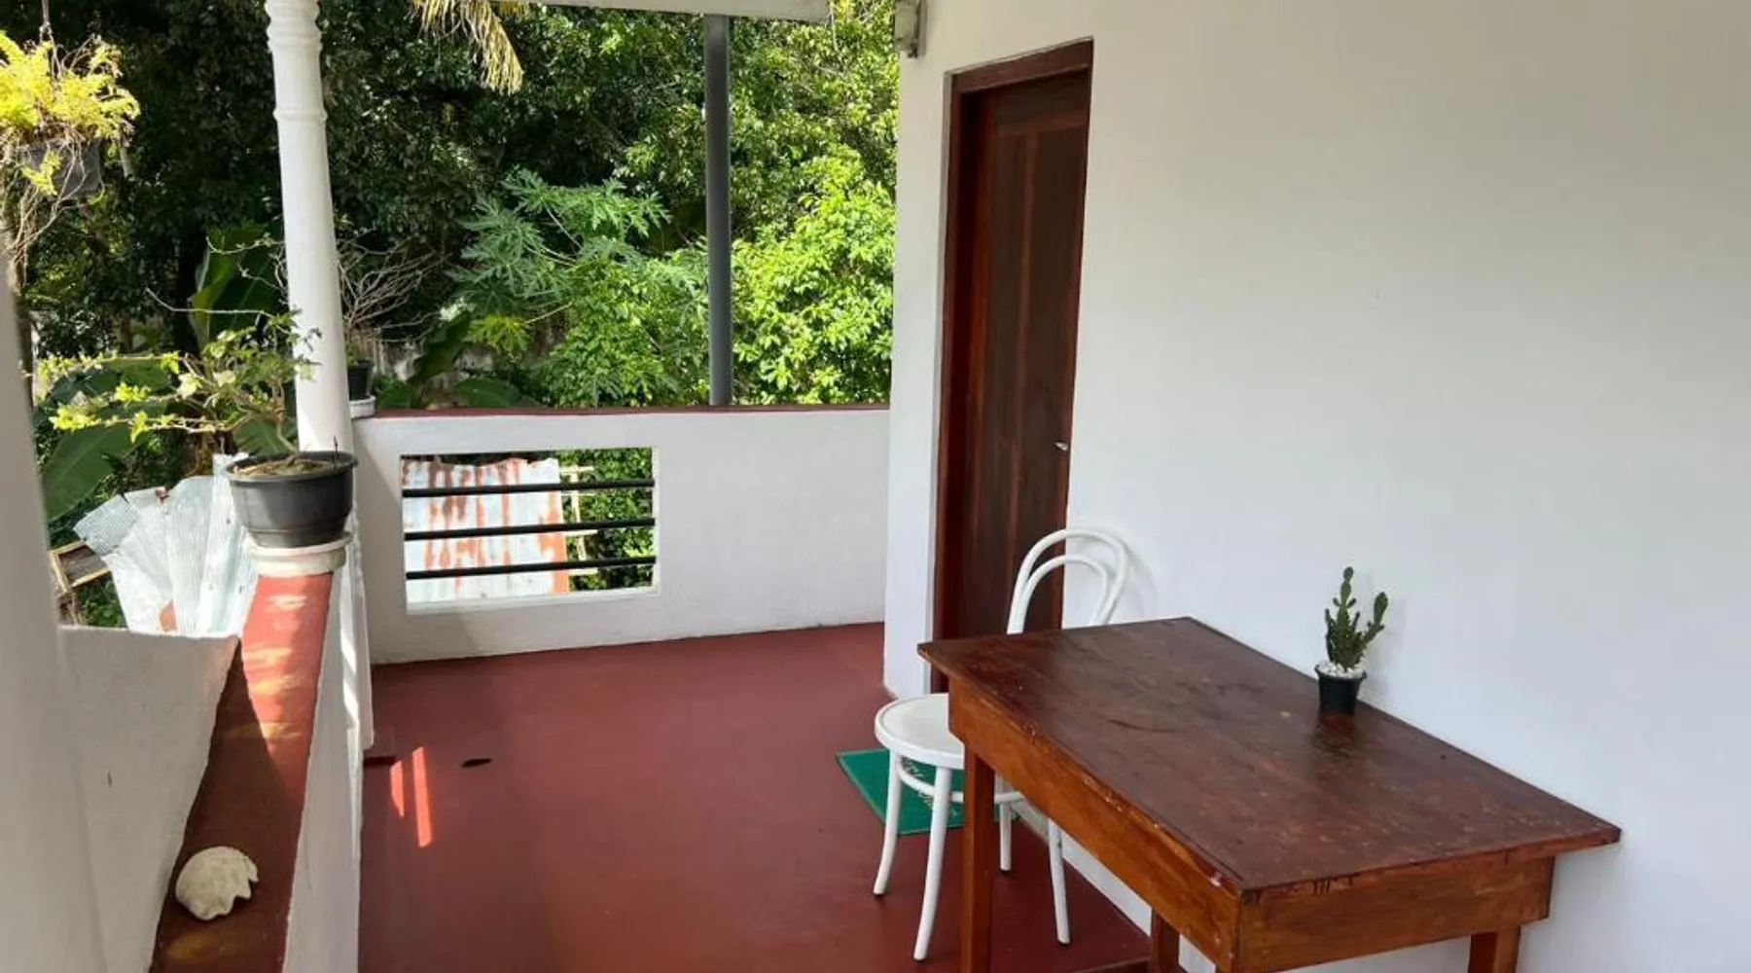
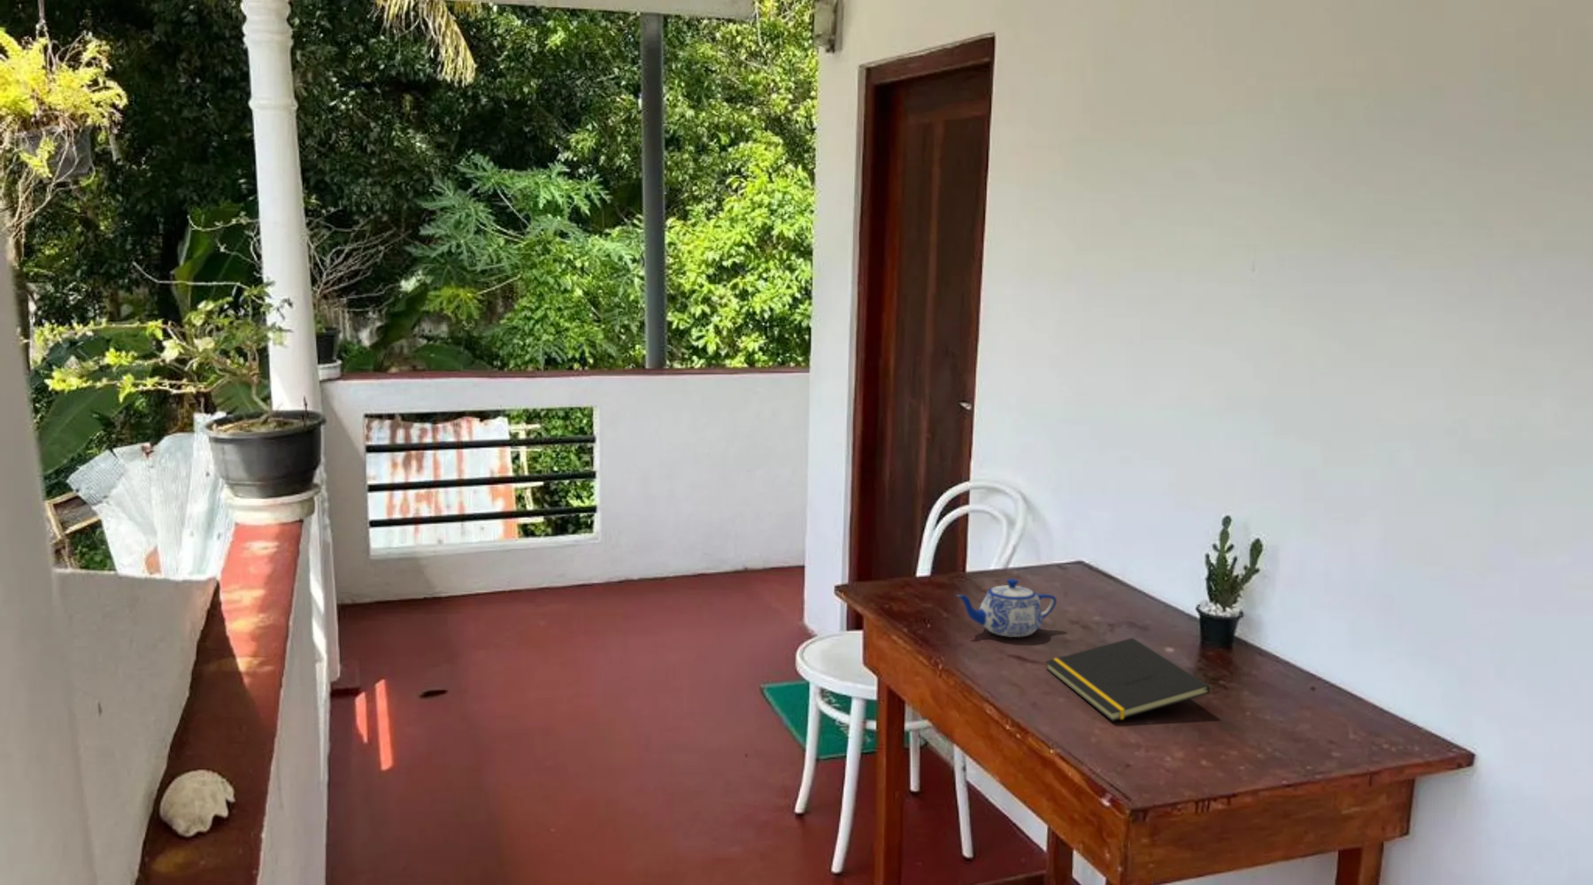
+ notepad (1123, 676)
+ teapot (1006, 605)
